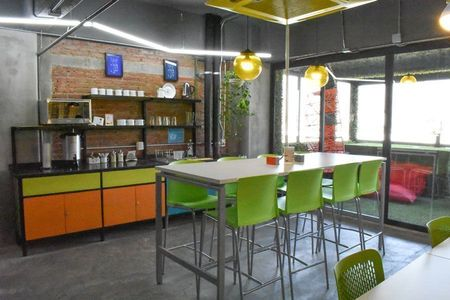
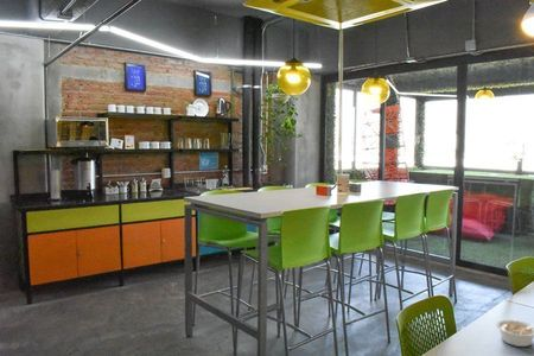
+ legume (516, 331)
